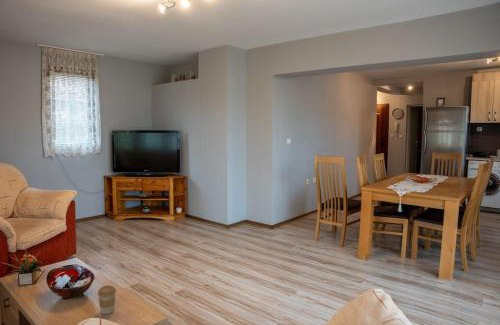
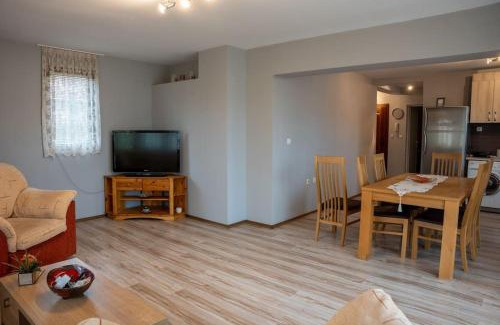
- coffee cup (107, 299)
